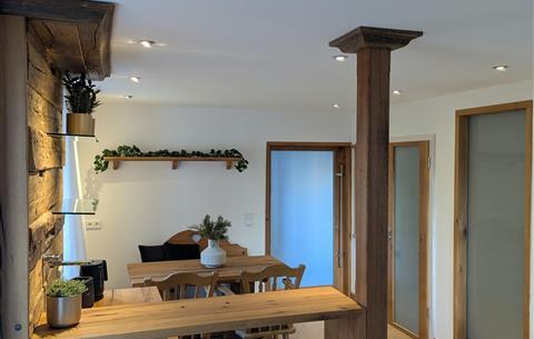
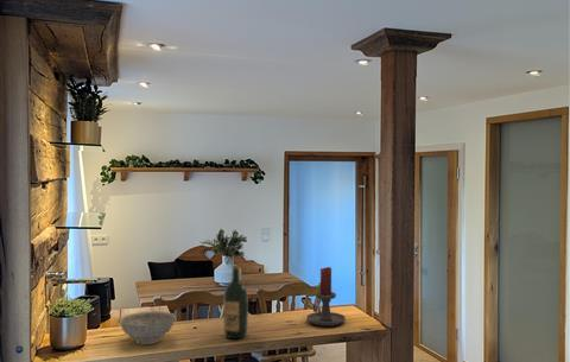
+ candle holder (323, 293)
+ decorative bowl (147, 329)
+ wine bottle (235, 300)
